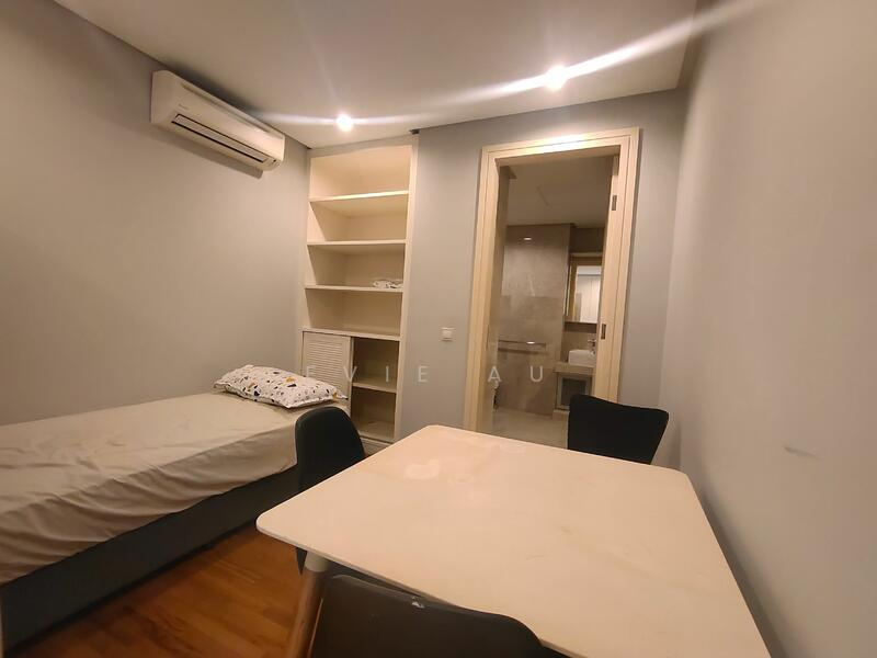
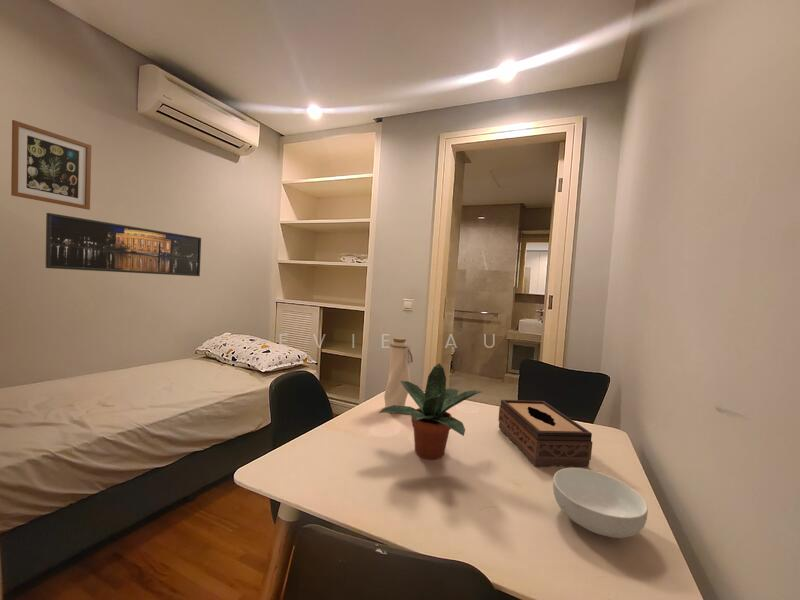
+ wall art (54, 168)
+ water bottle (398, 373)
+ potted plant (431, 410)
+ cereal bowl (596, 505)
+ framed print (136, 250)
+ tissue box (539, 430)
